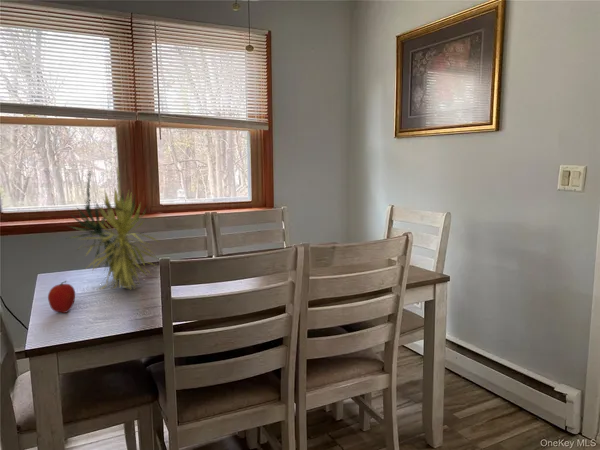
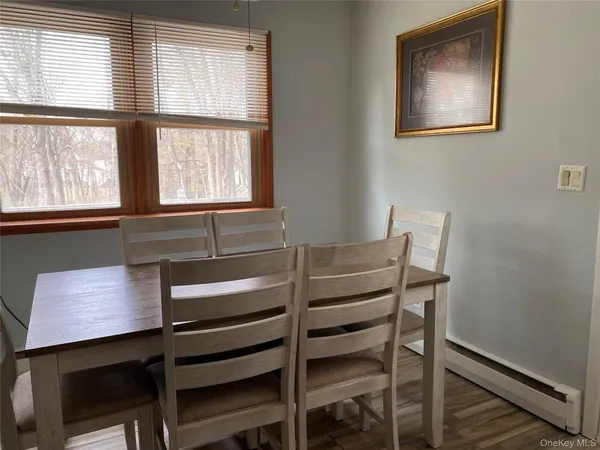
- fruit (62, 296)
- plant (109, 226)
